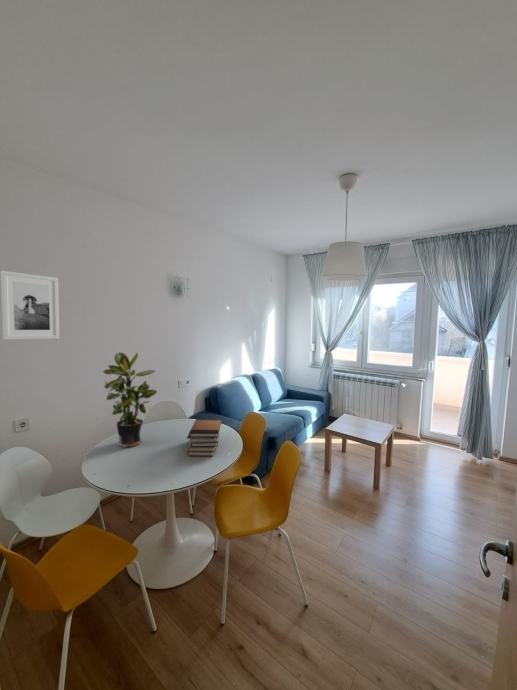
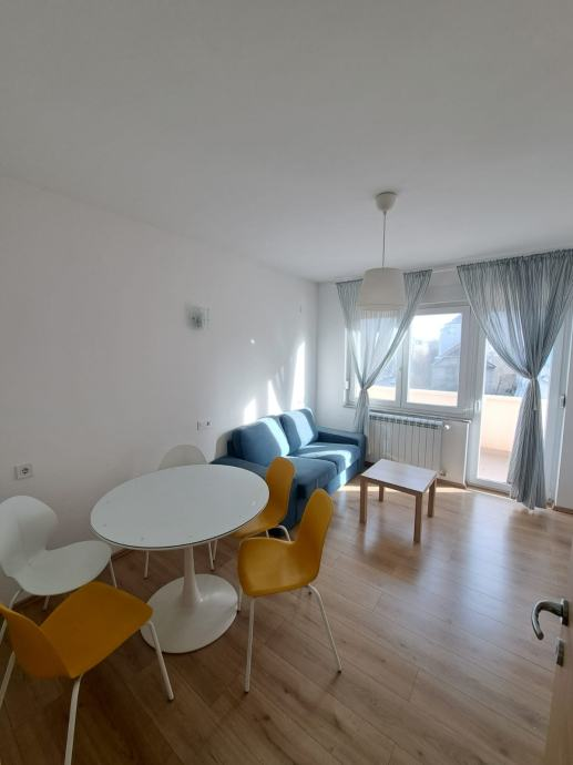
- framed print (32, 307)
- book stack (205, 435)
- potted plant (128, 399)
